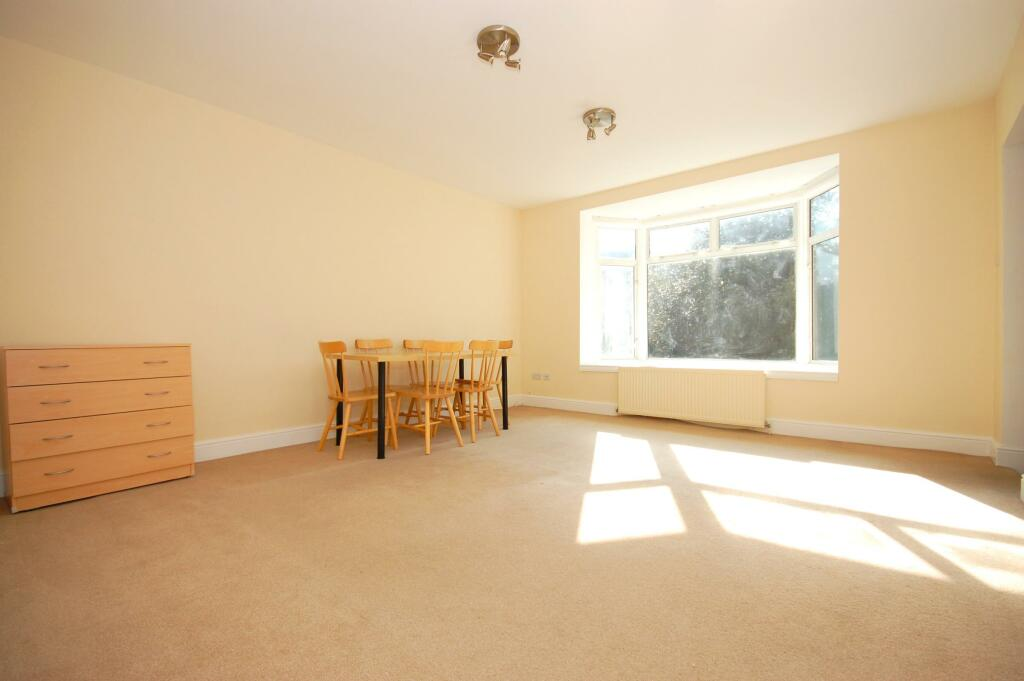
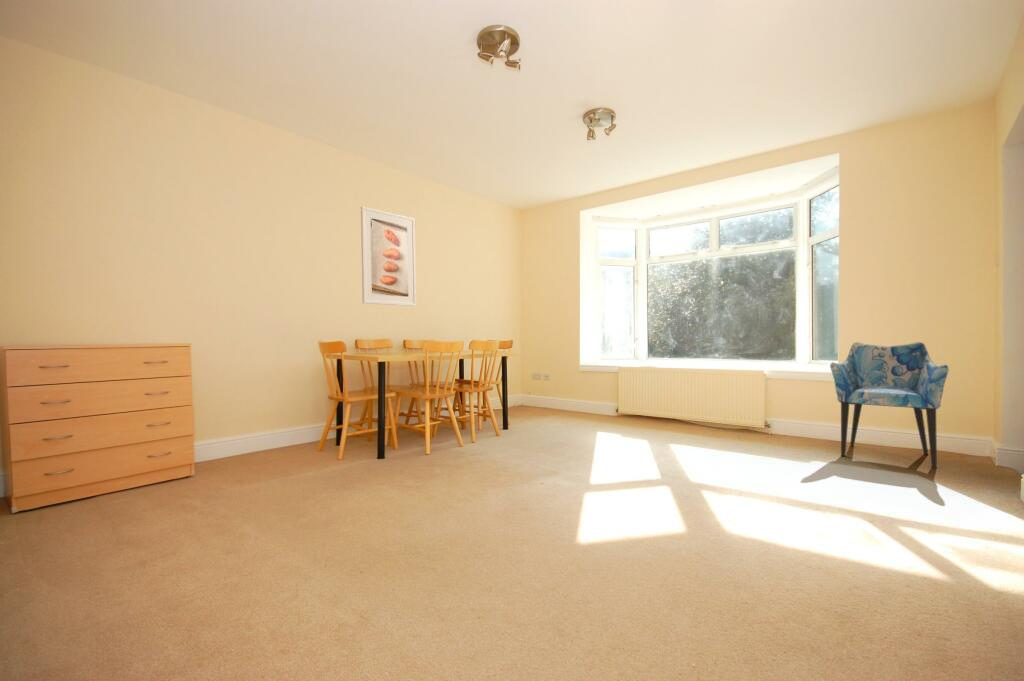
+ armchair (886, 398)
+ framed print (389, 258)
